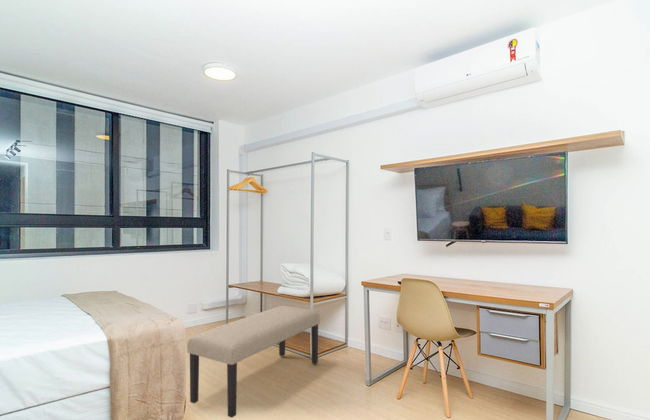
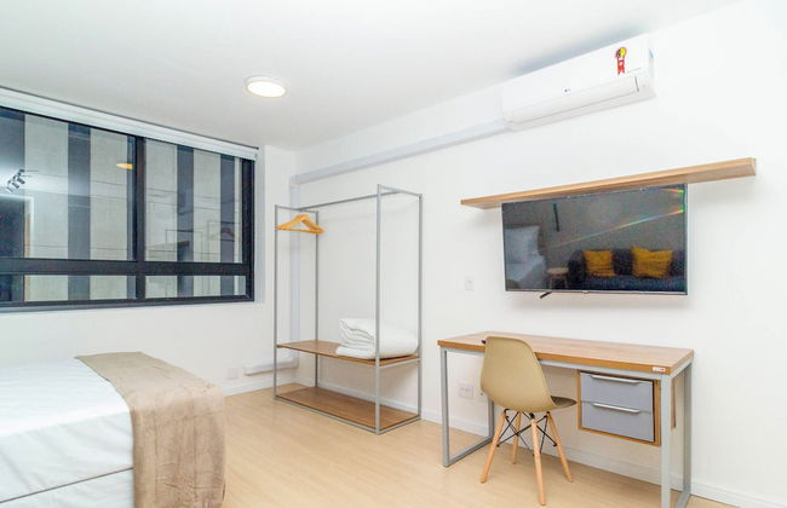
- bench (261, 350)
